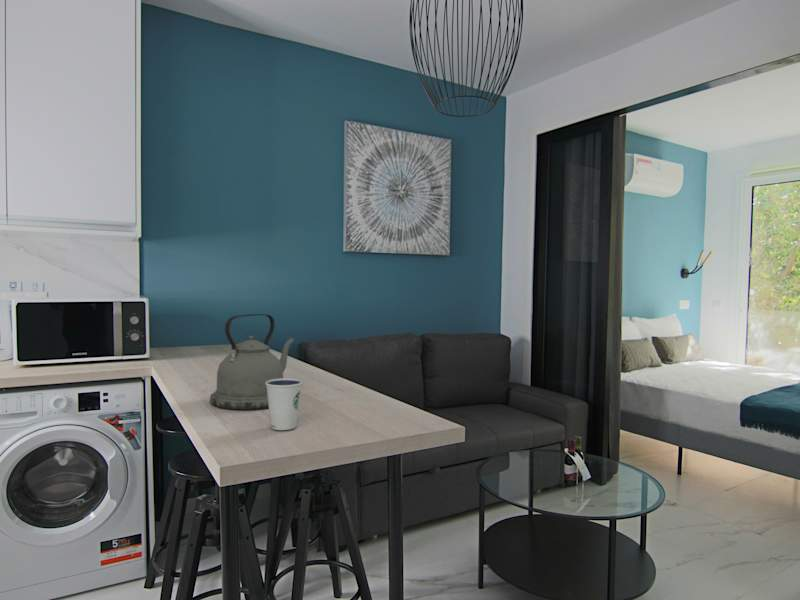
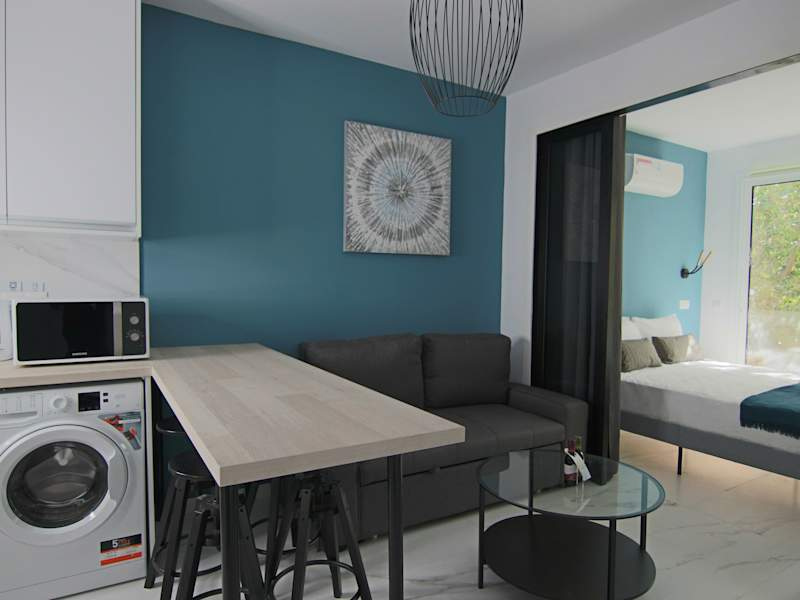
- dixie cup (283, 404)
- kettle (252, 356)
